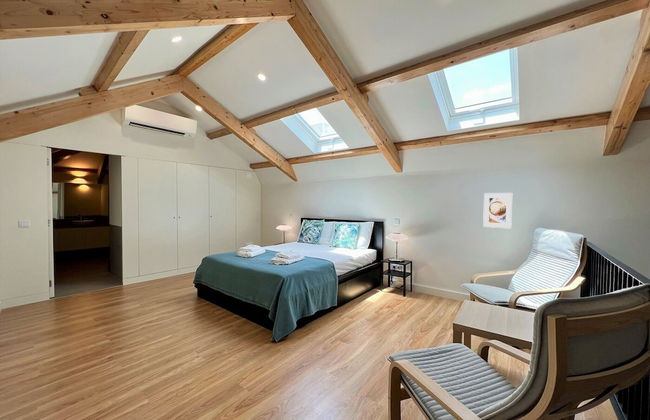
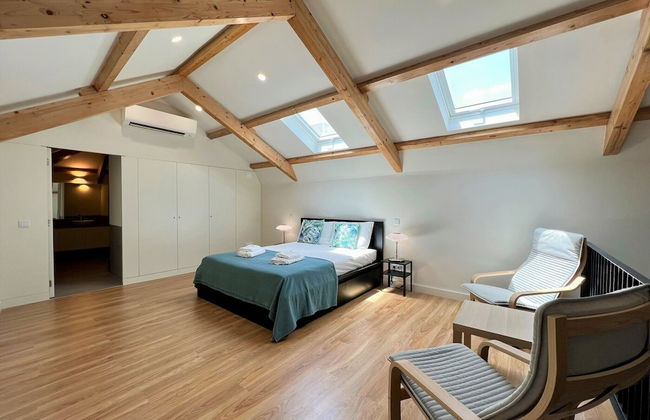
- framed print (497, 210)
